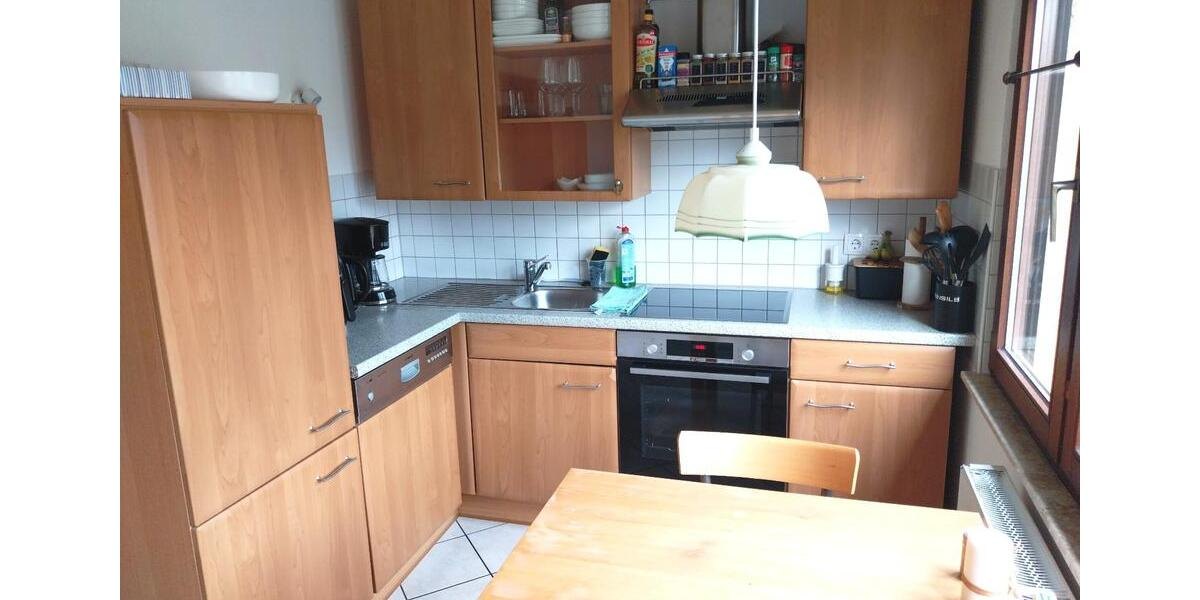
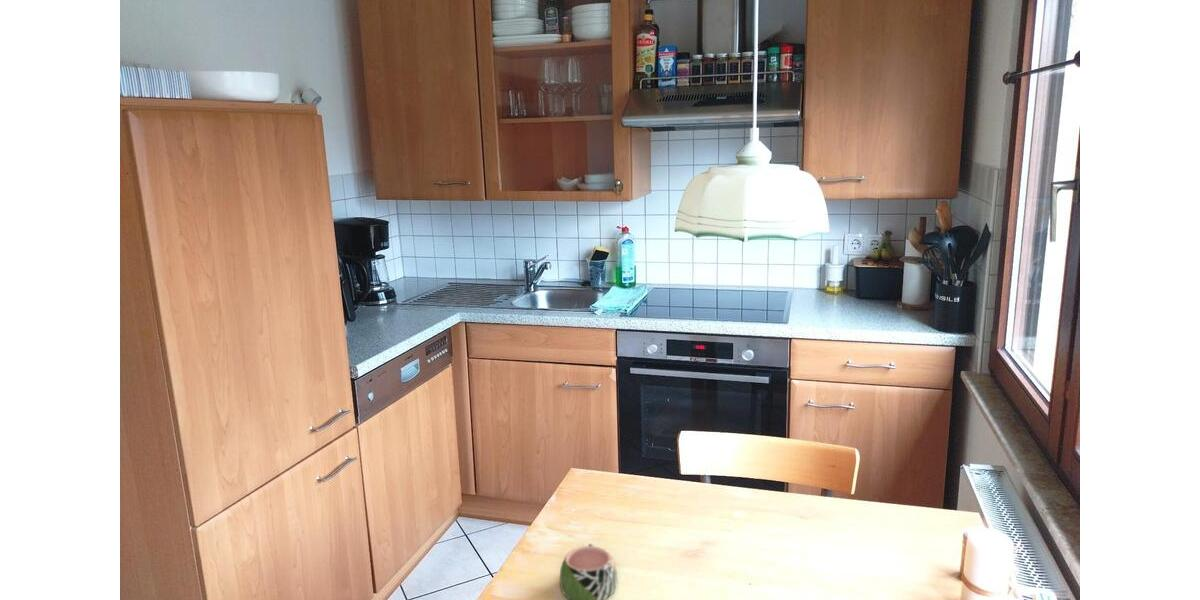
+ mug (588, 569)
